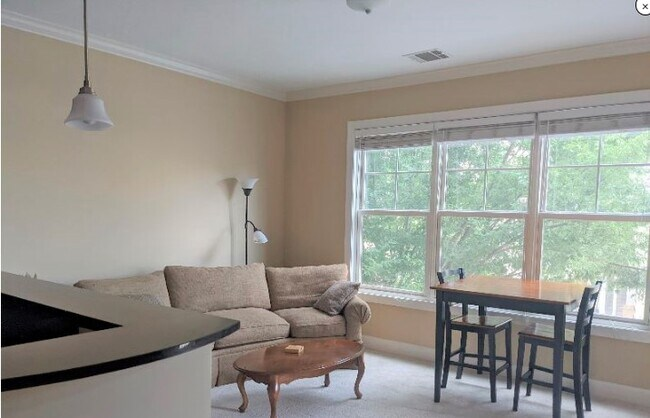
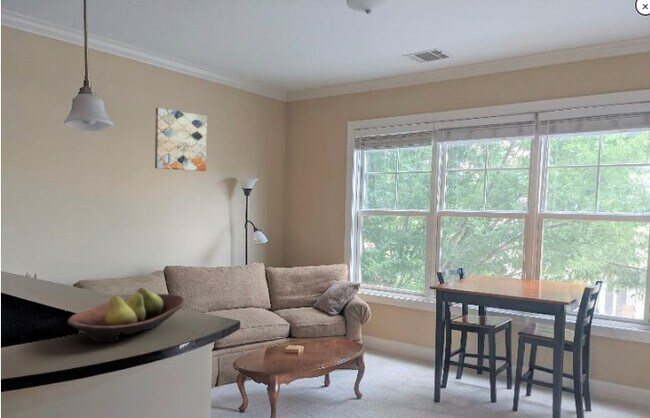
+ fruit bowl (131, 310)
+ wall art (181, 140)
